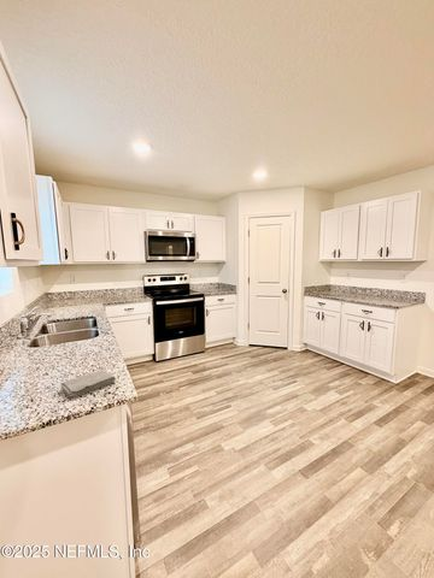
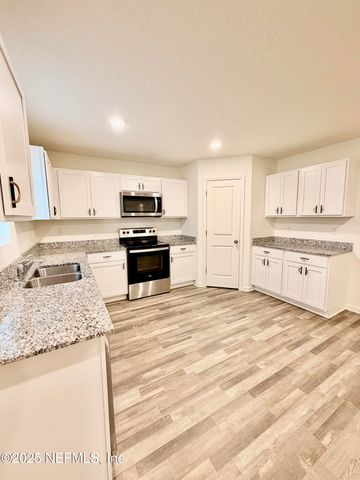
- washcloth (88, 382)
